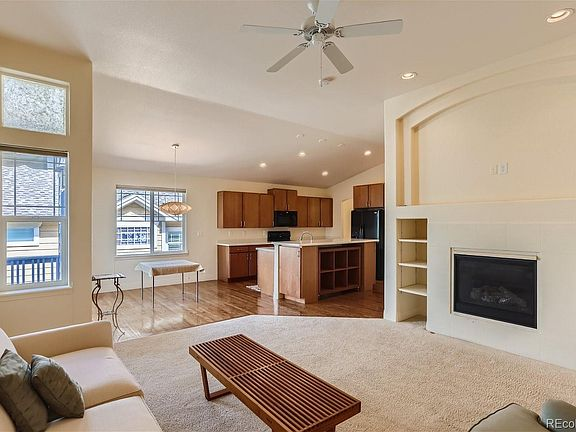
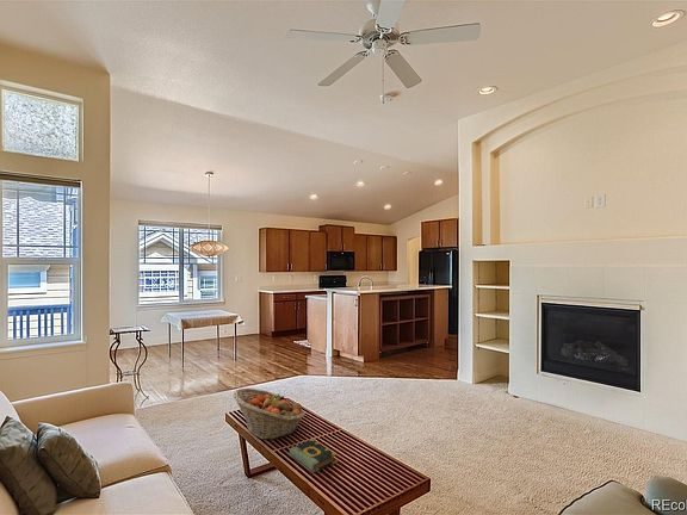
+ book (310, 453)
+ fruit basket (268, 409)
